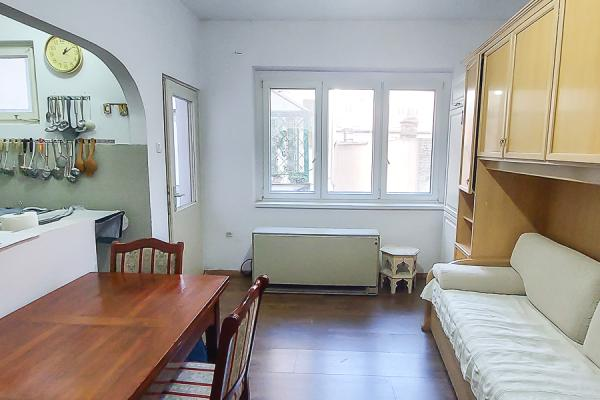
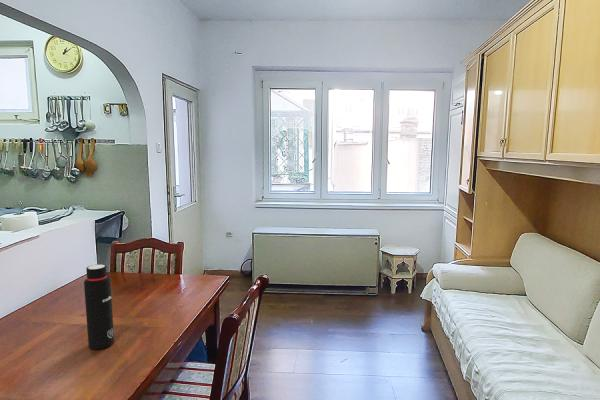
+ water bottle (100, 305)
